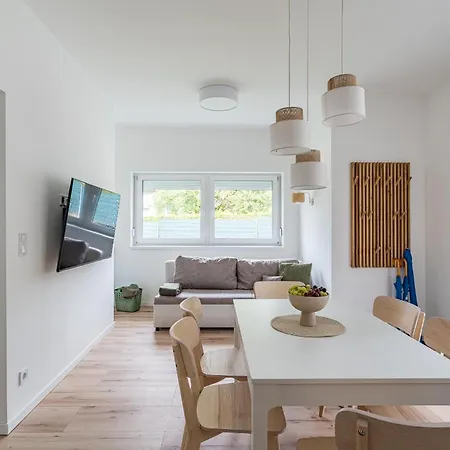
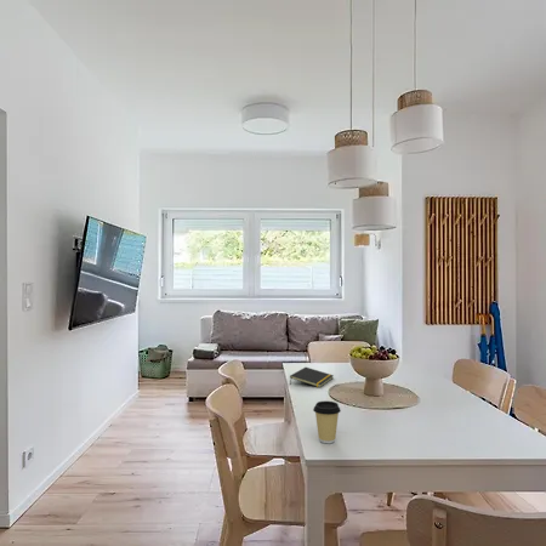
+ notepad (312, 376)
+ coffee cup (326, 422)
